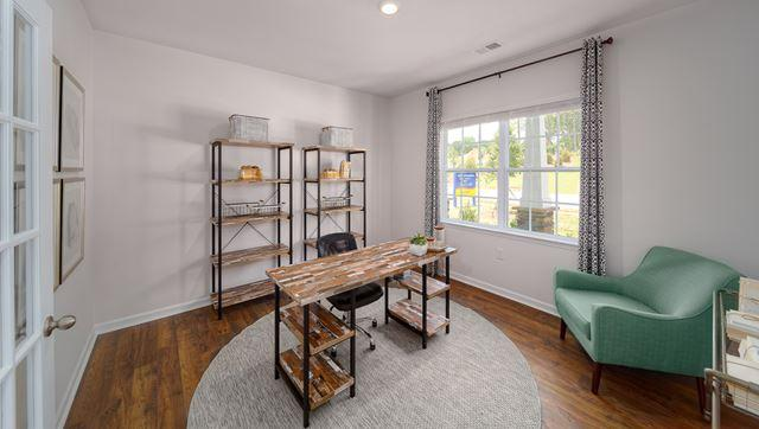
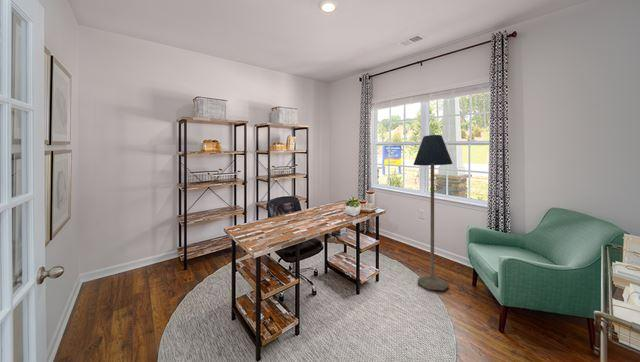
+ floor lamp (432, 210)
